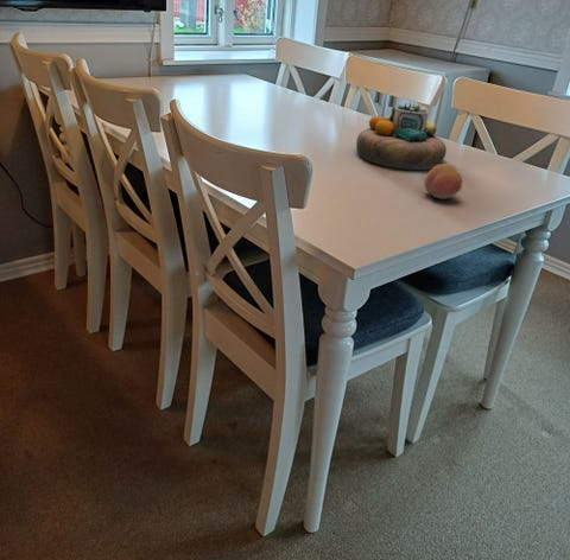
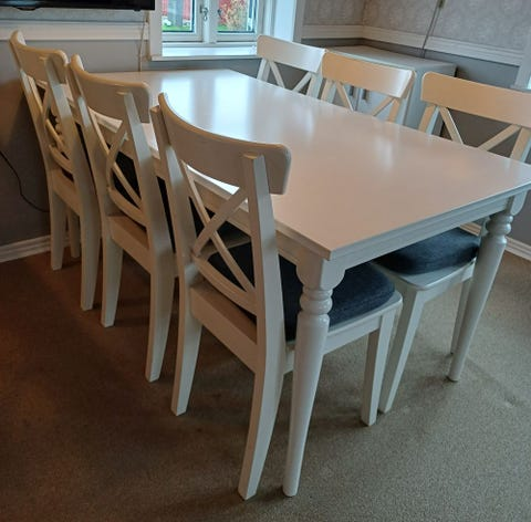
- fruit (443, 180)
- decorative bowl (404, 131)
